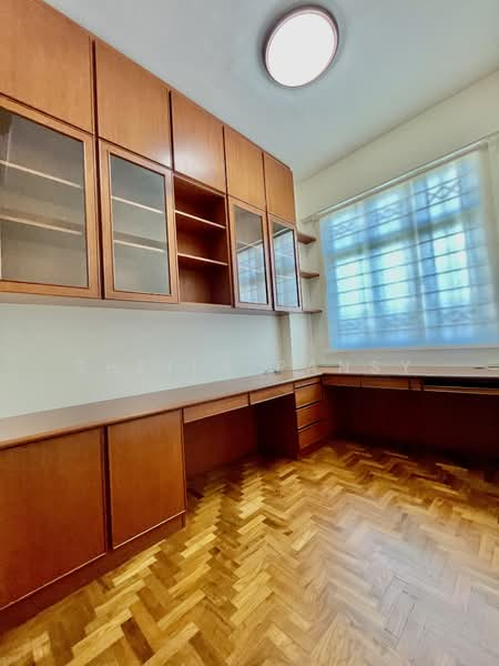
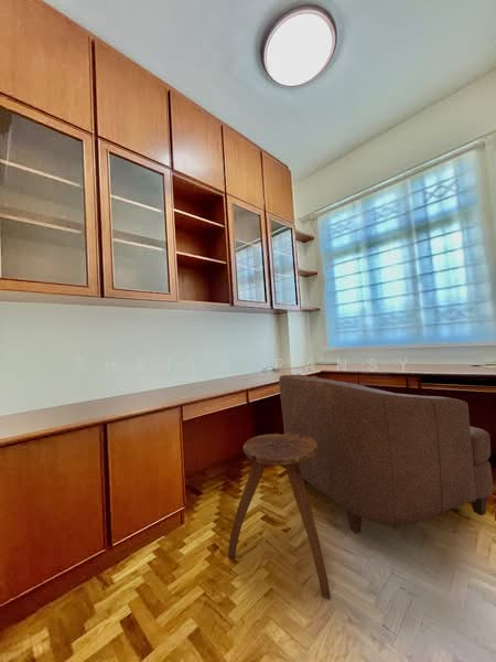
+ chair (362, 431)
+ stool (295, 499)
